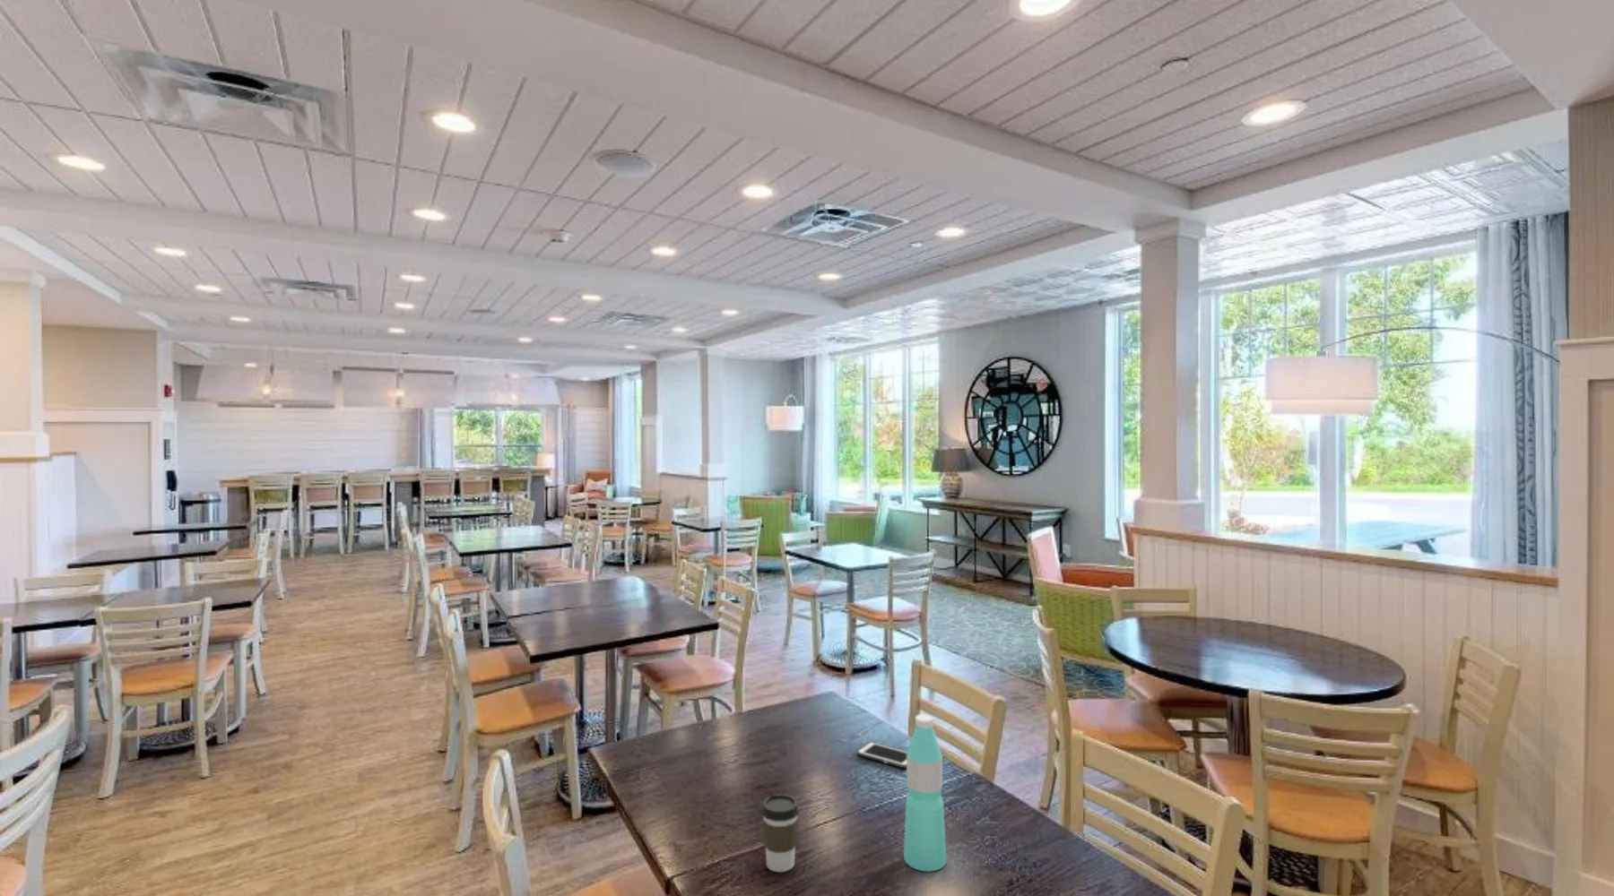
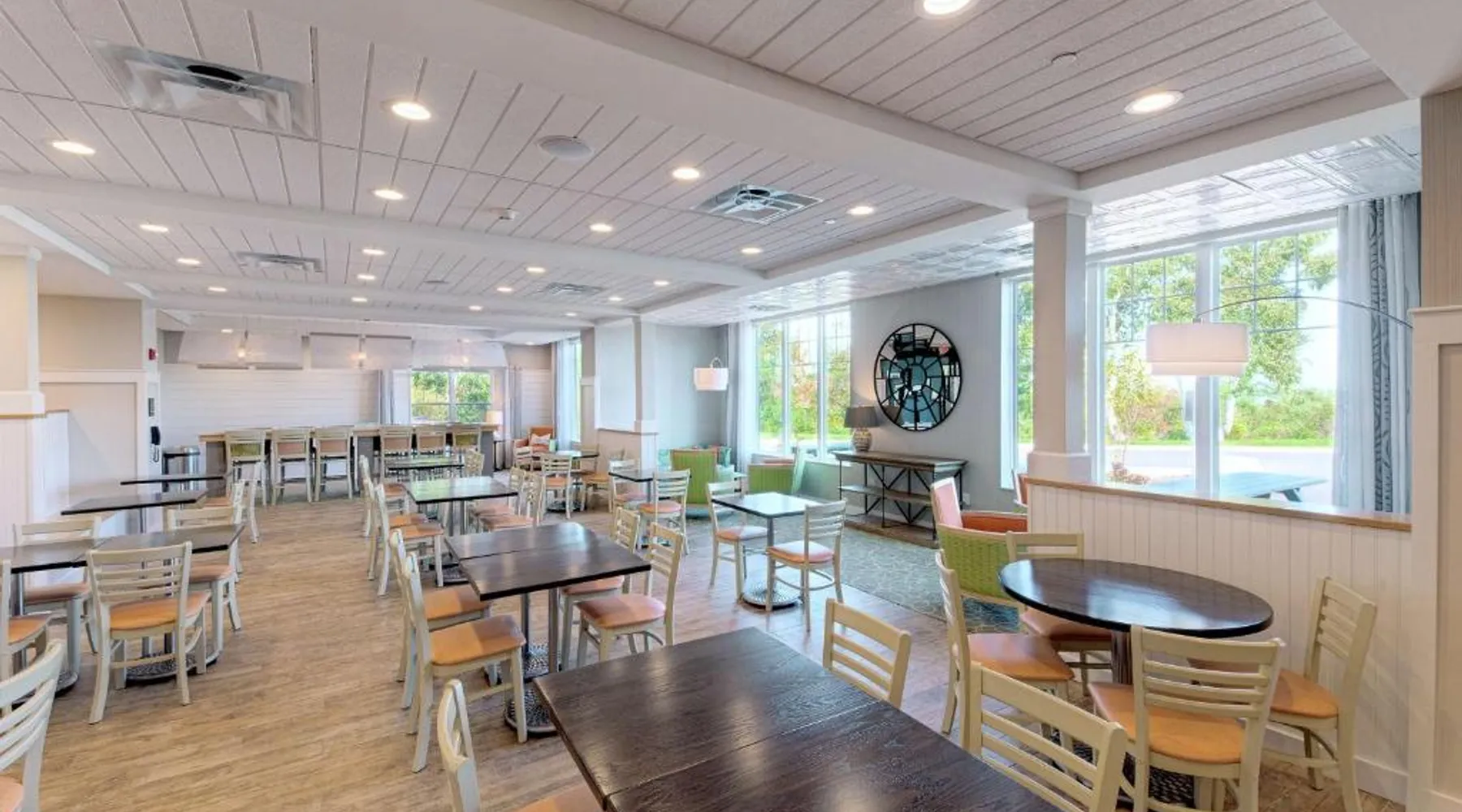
- coffee cup (781, 832)
- water bottle (924, 788)
- cell phone (886, 755)
